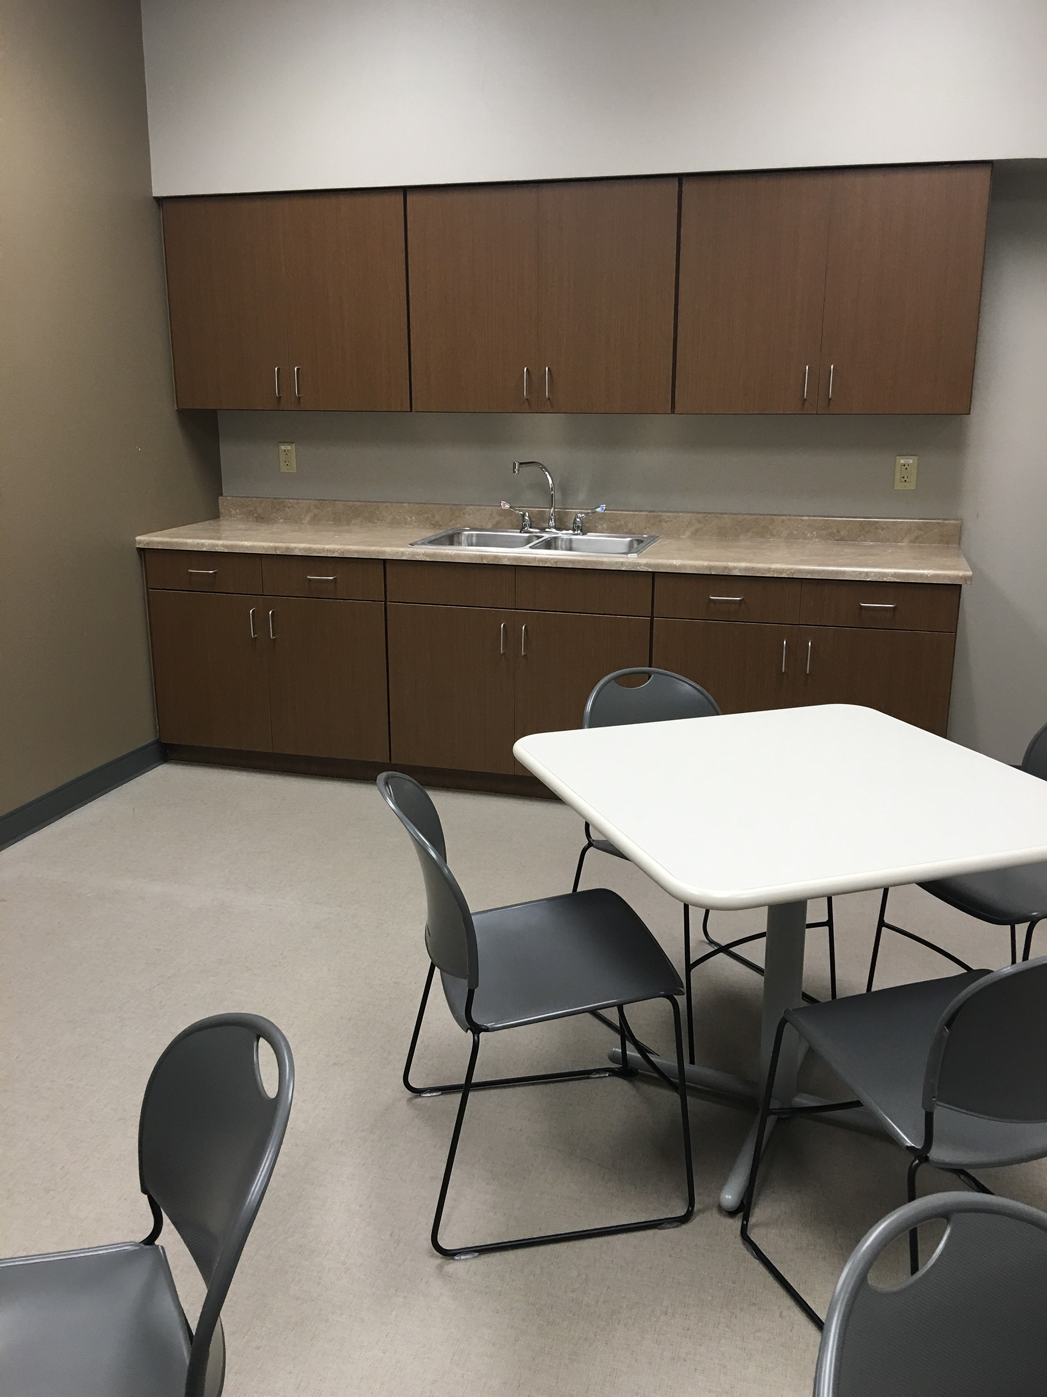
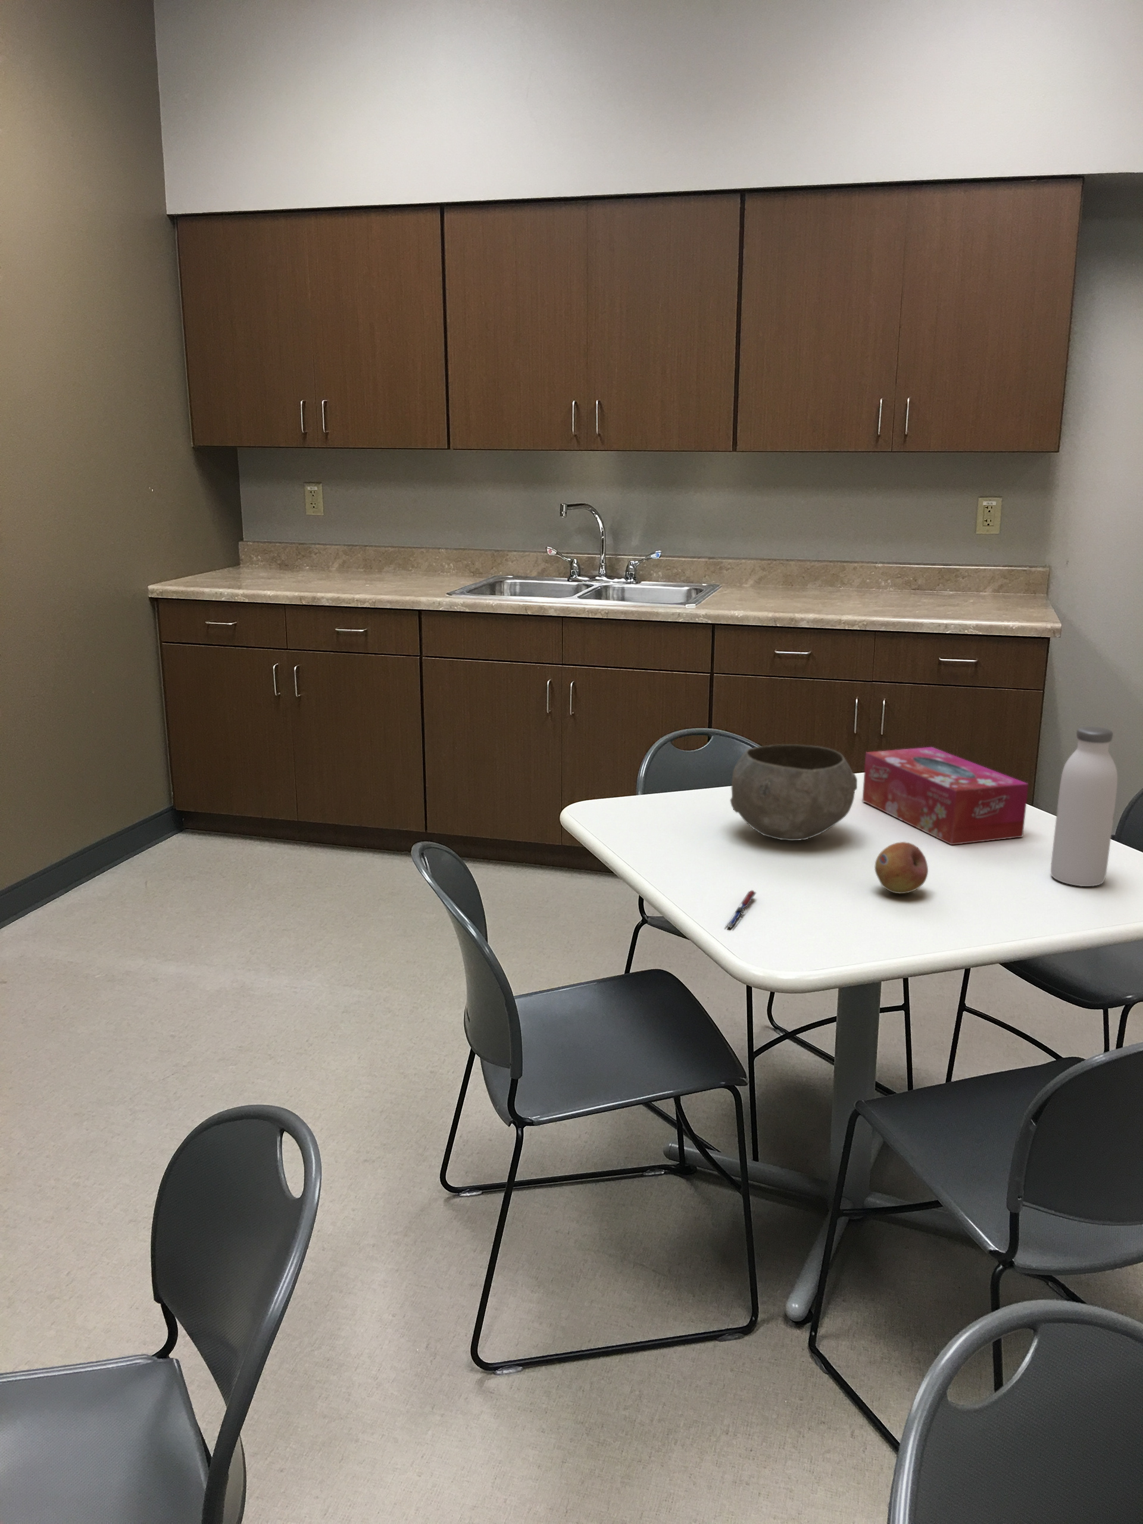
+ pen (741, 908)
+ water bottle (1085, 804)
+ tissue box (940, 792)
+ bowl (792, 794)
+ fruit (900, 868)
